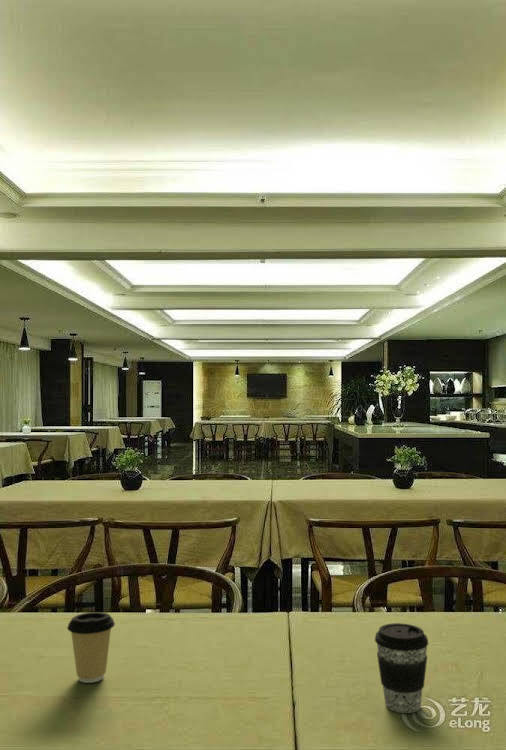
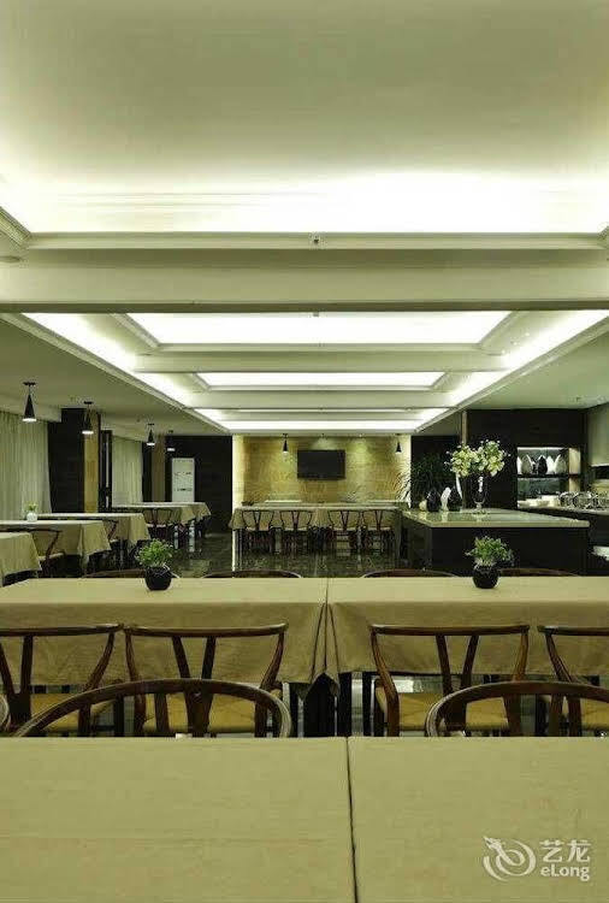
- coffee cup (401, 667)
- coffee cup (91, 646)
